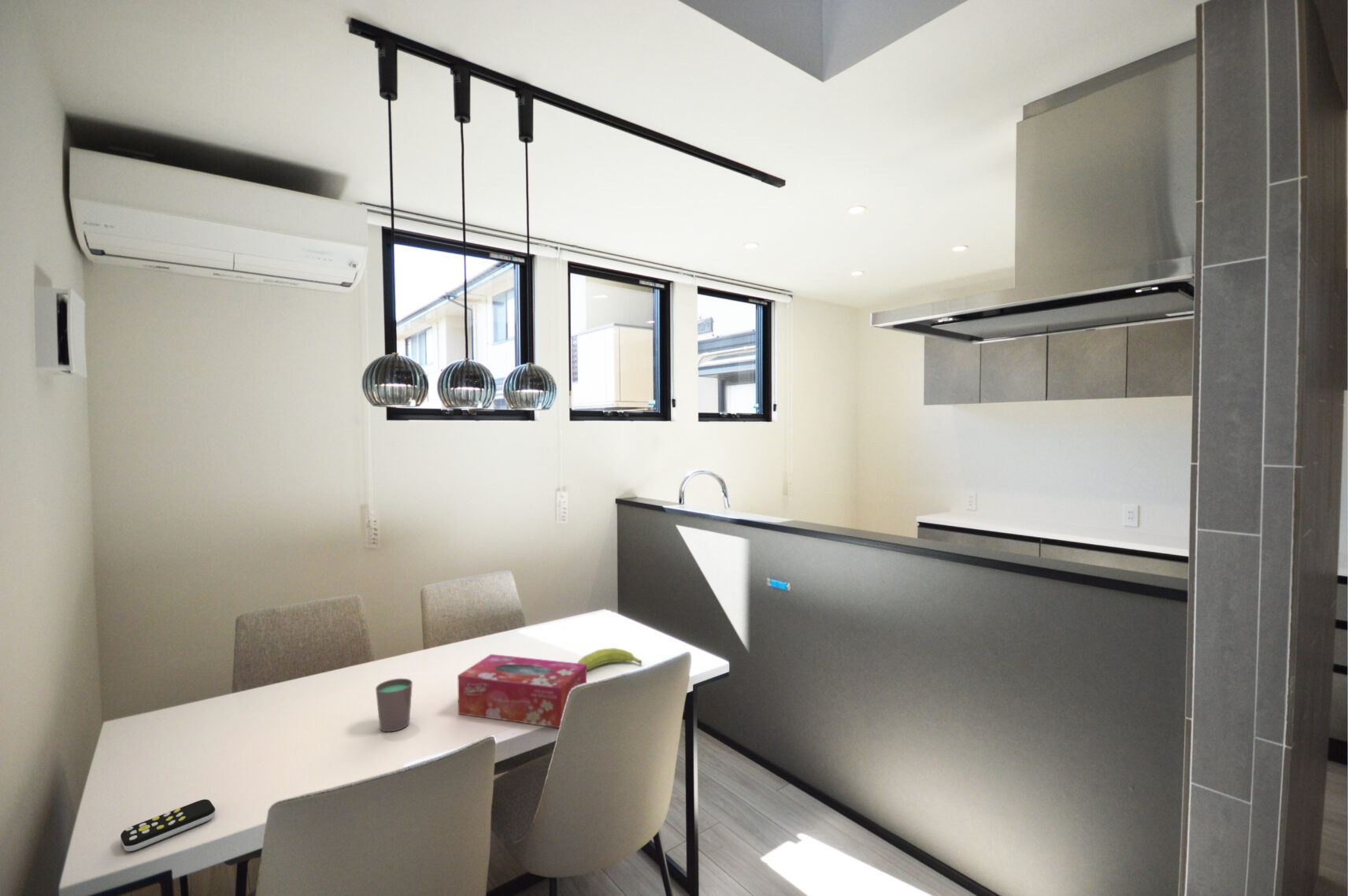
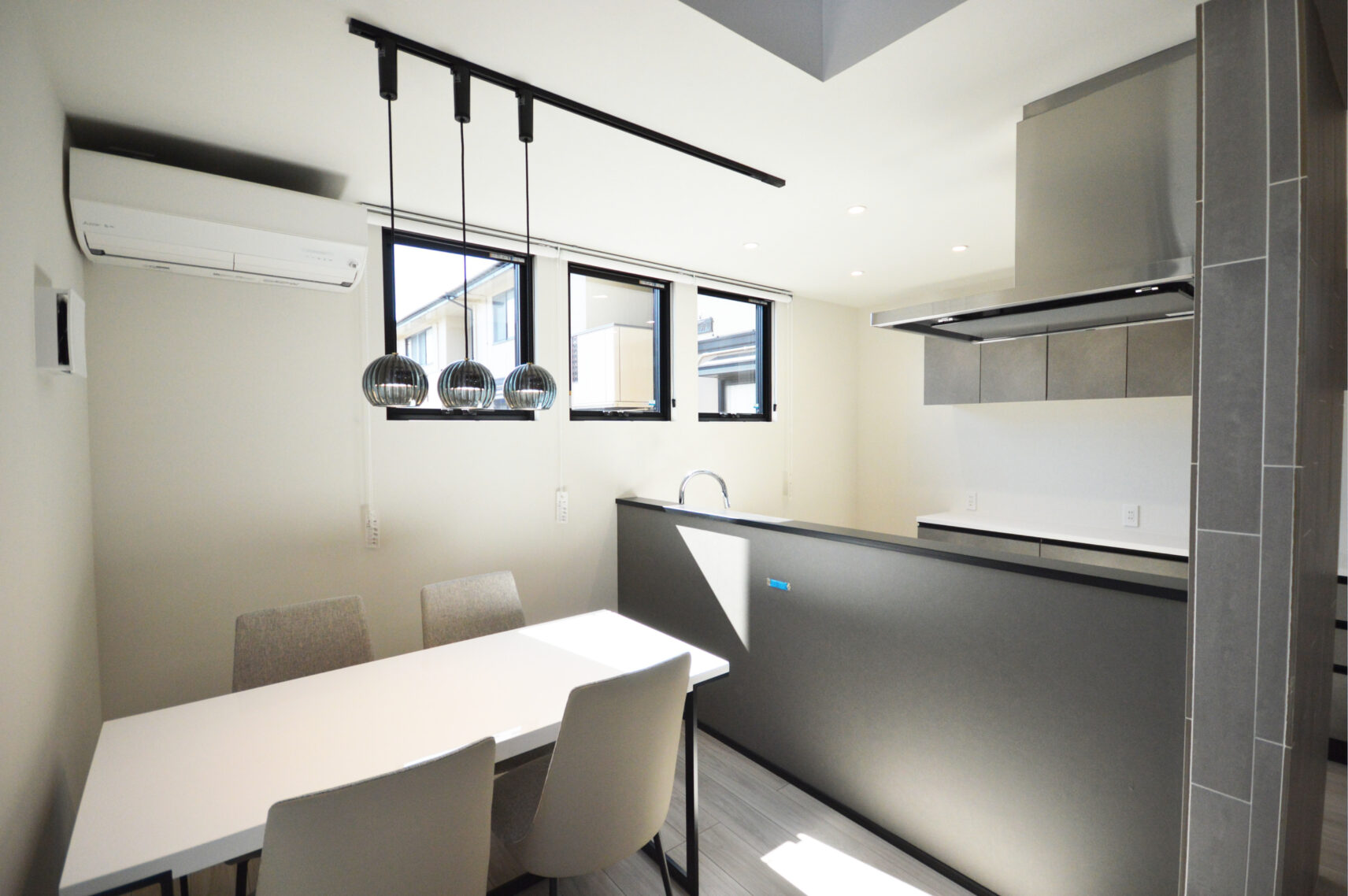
- remote control (169, 823)
- tissue box (524, 688)
- cup (394, 705)
- fruit (605, 661)
